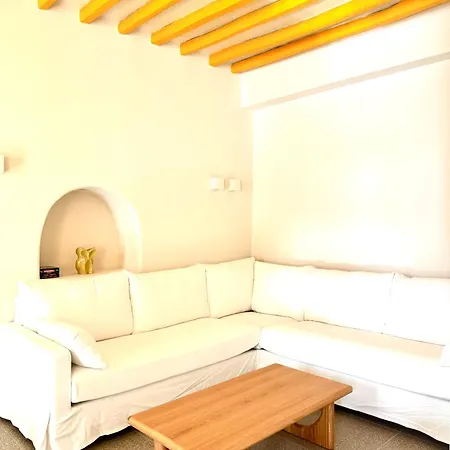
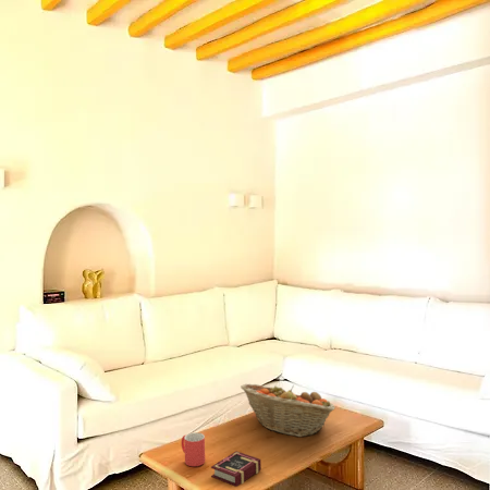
+ mug (192, 448)
+ fruit basket (286, 404)
+ book (236, 467)
